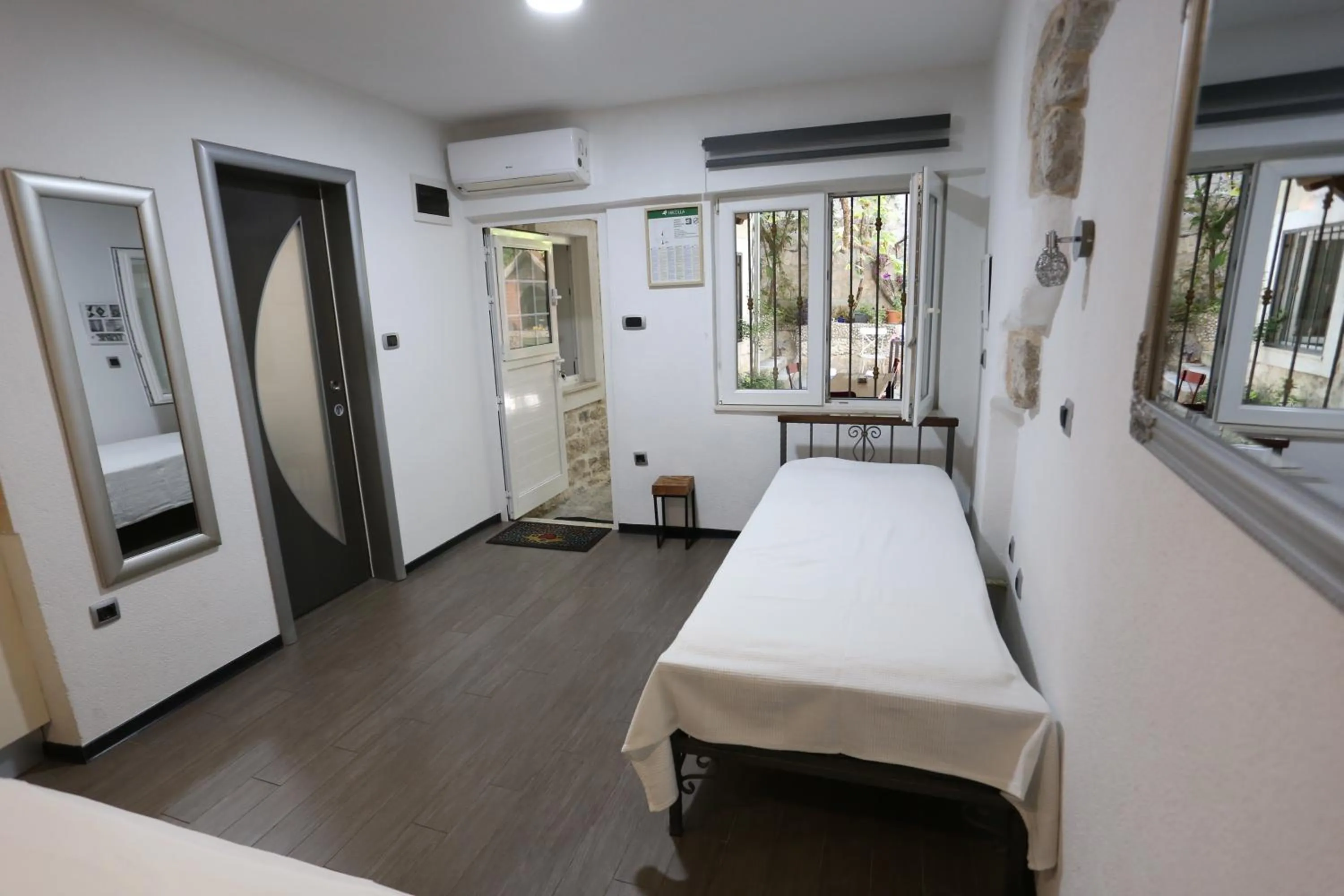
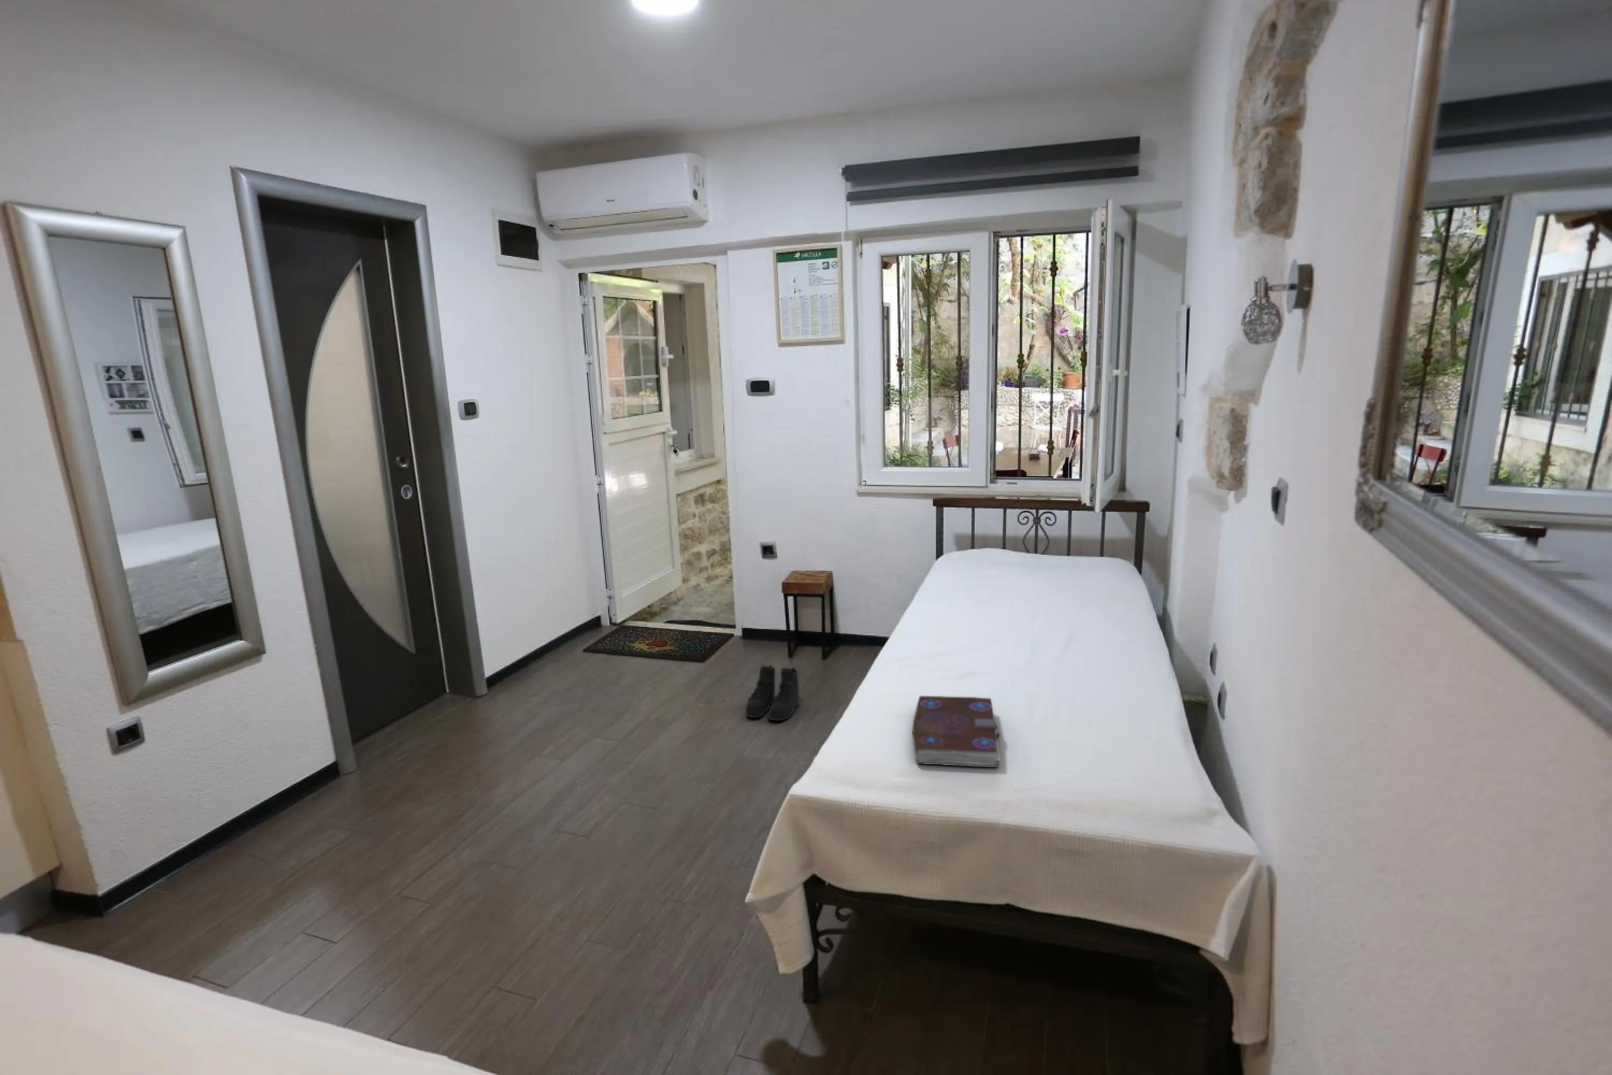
+ boots (772, 690)
+ book (956, 727)
